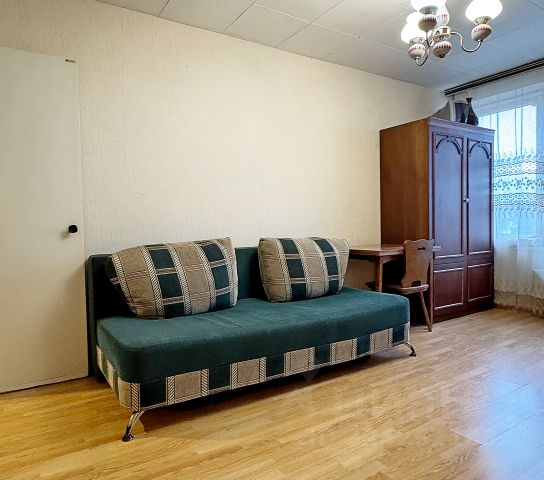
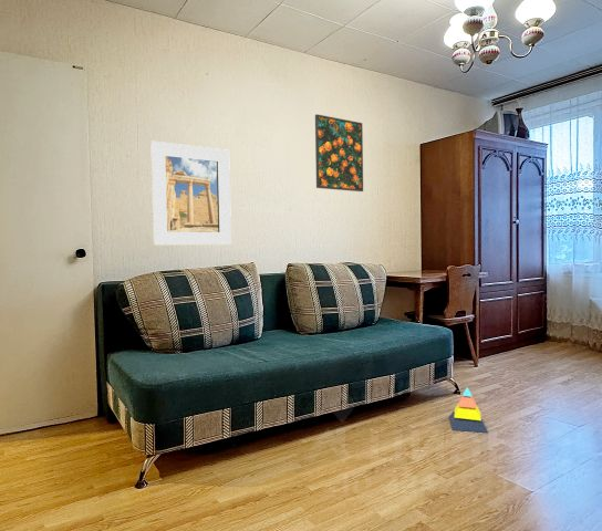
+ stacking toy (467, 405)
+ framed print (340, 154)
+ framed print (193, 195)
